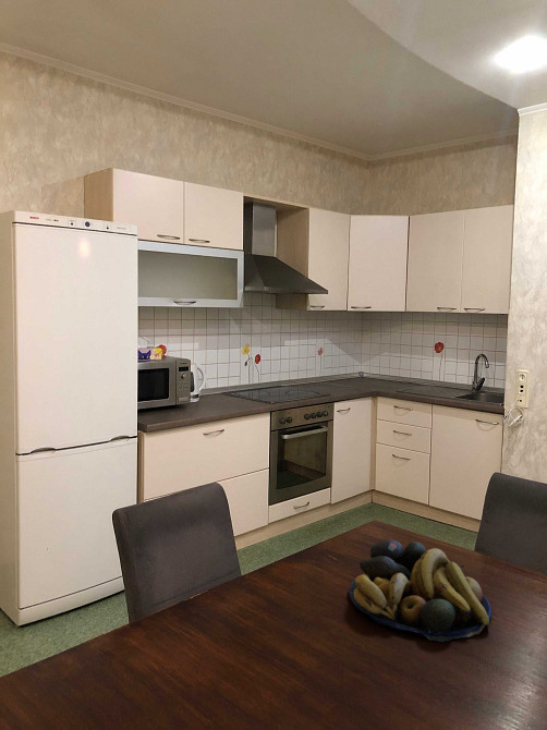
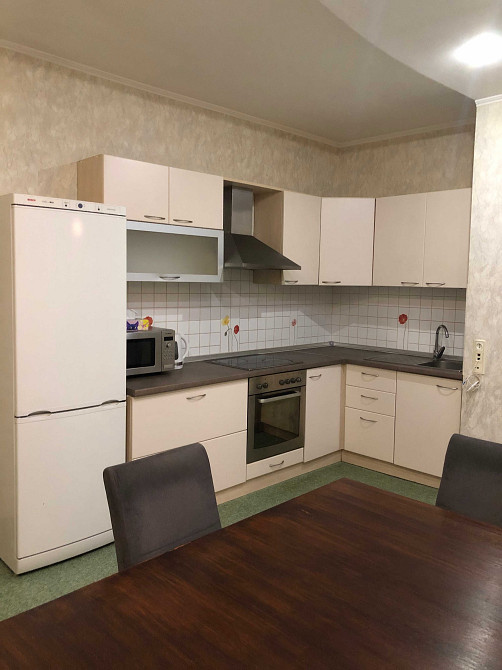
- fruit bowl (420, 576)
